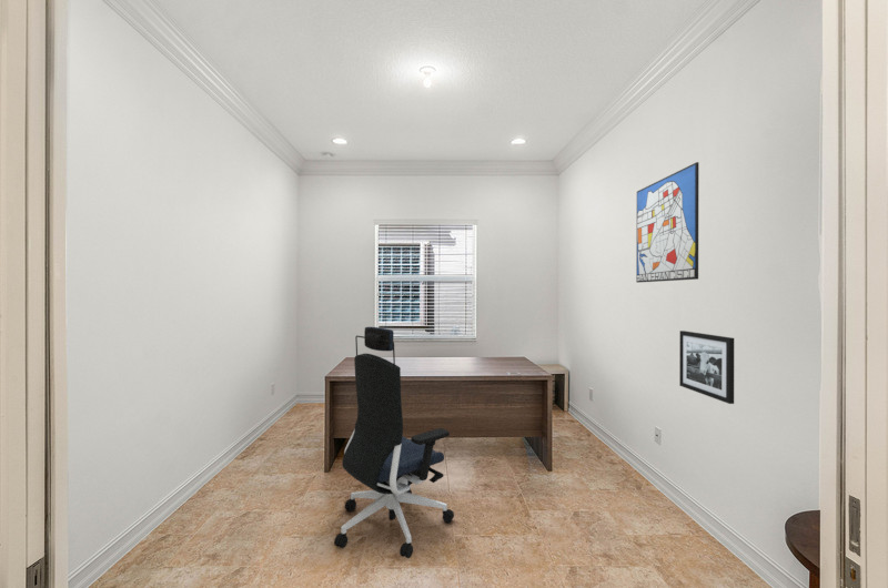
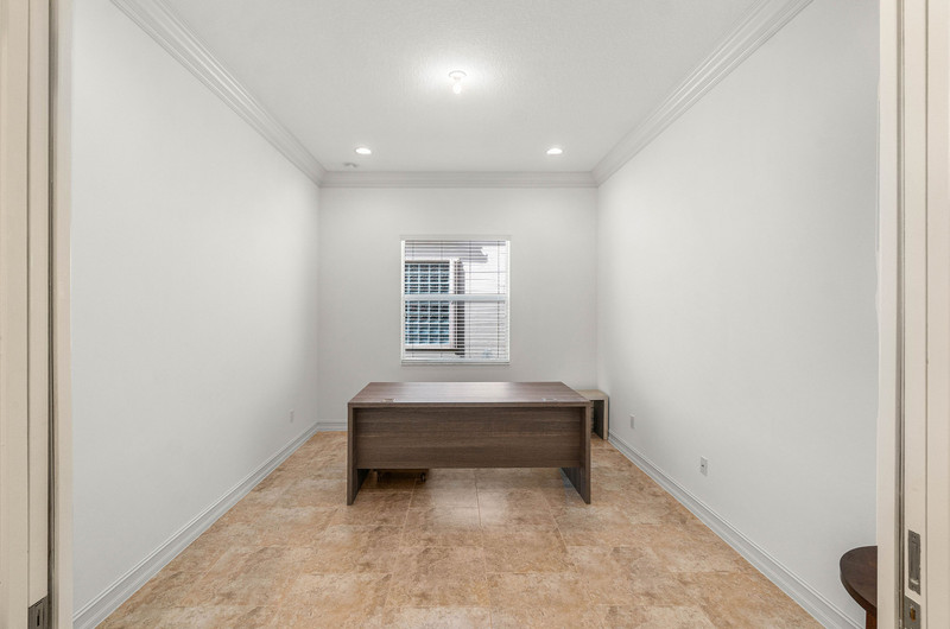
- wall art (663, 230)
- picture frame (704, 364)
- office chair (387, 426)
